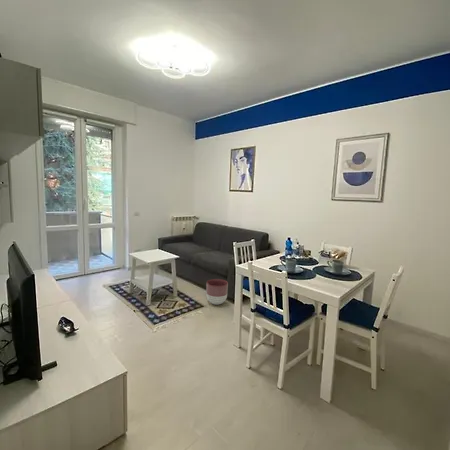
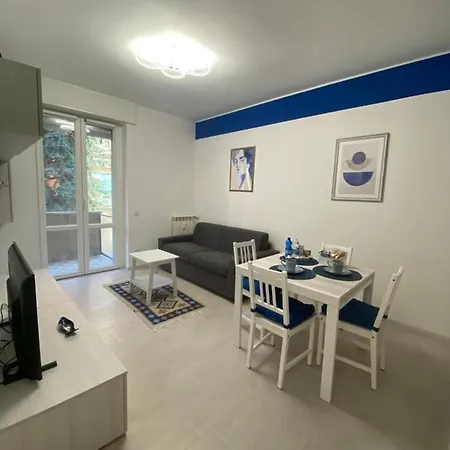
- planter (216, 292)
